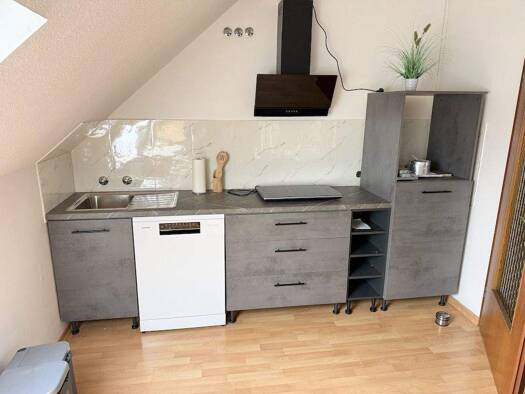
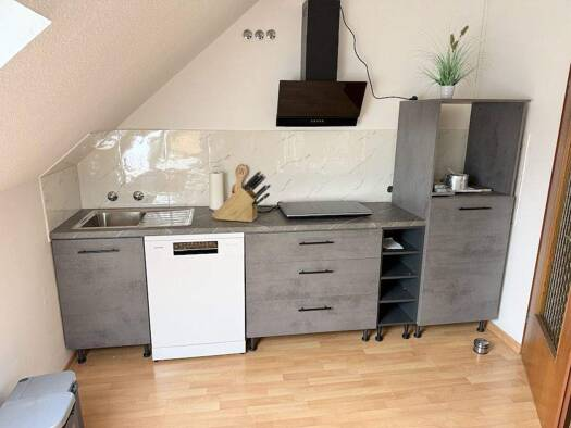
+ knife block (241, 194)
